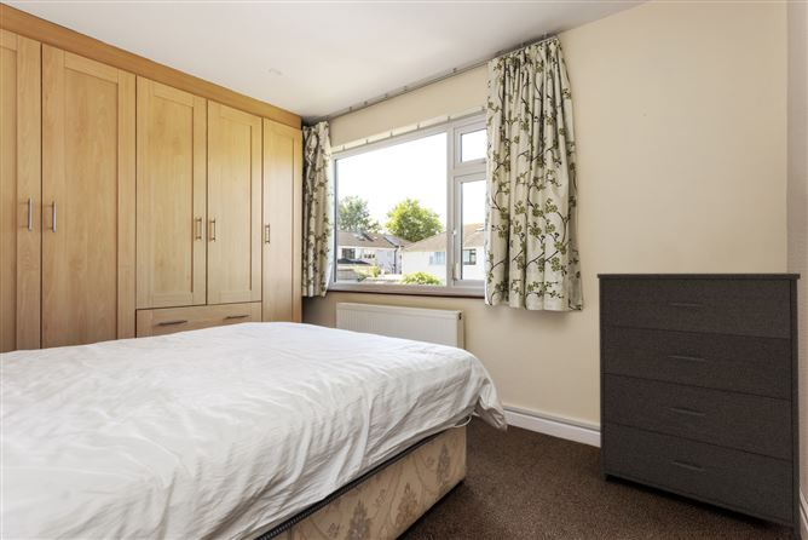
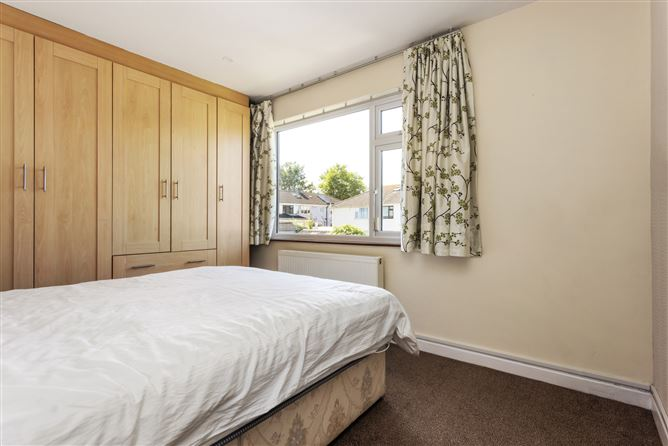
- dresser (688, 381)
